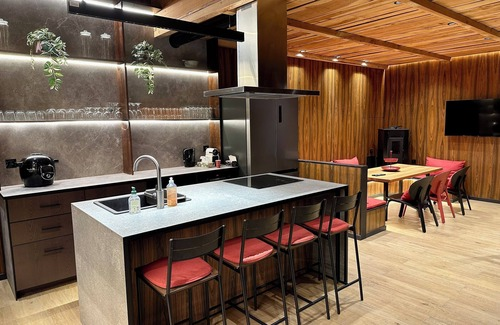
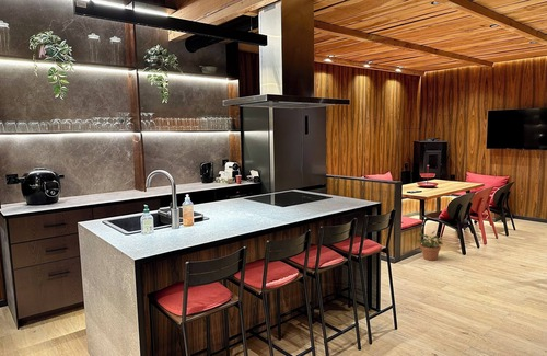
+ potted plant (430, 244)
